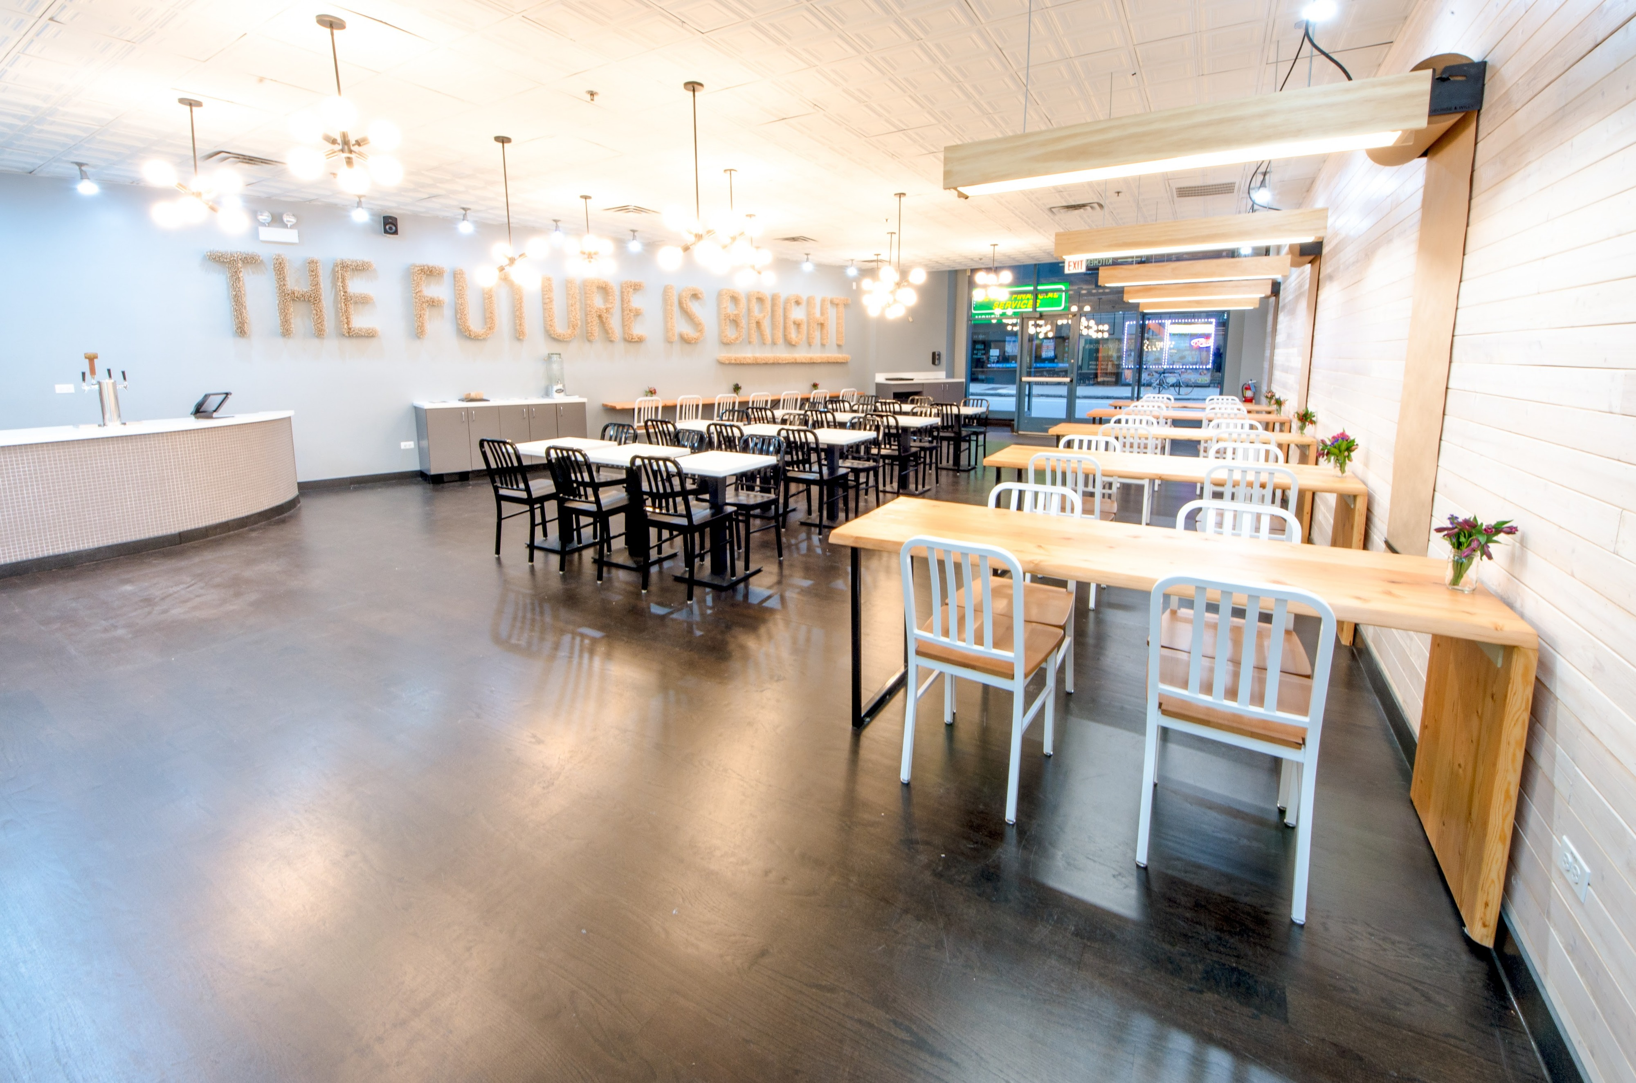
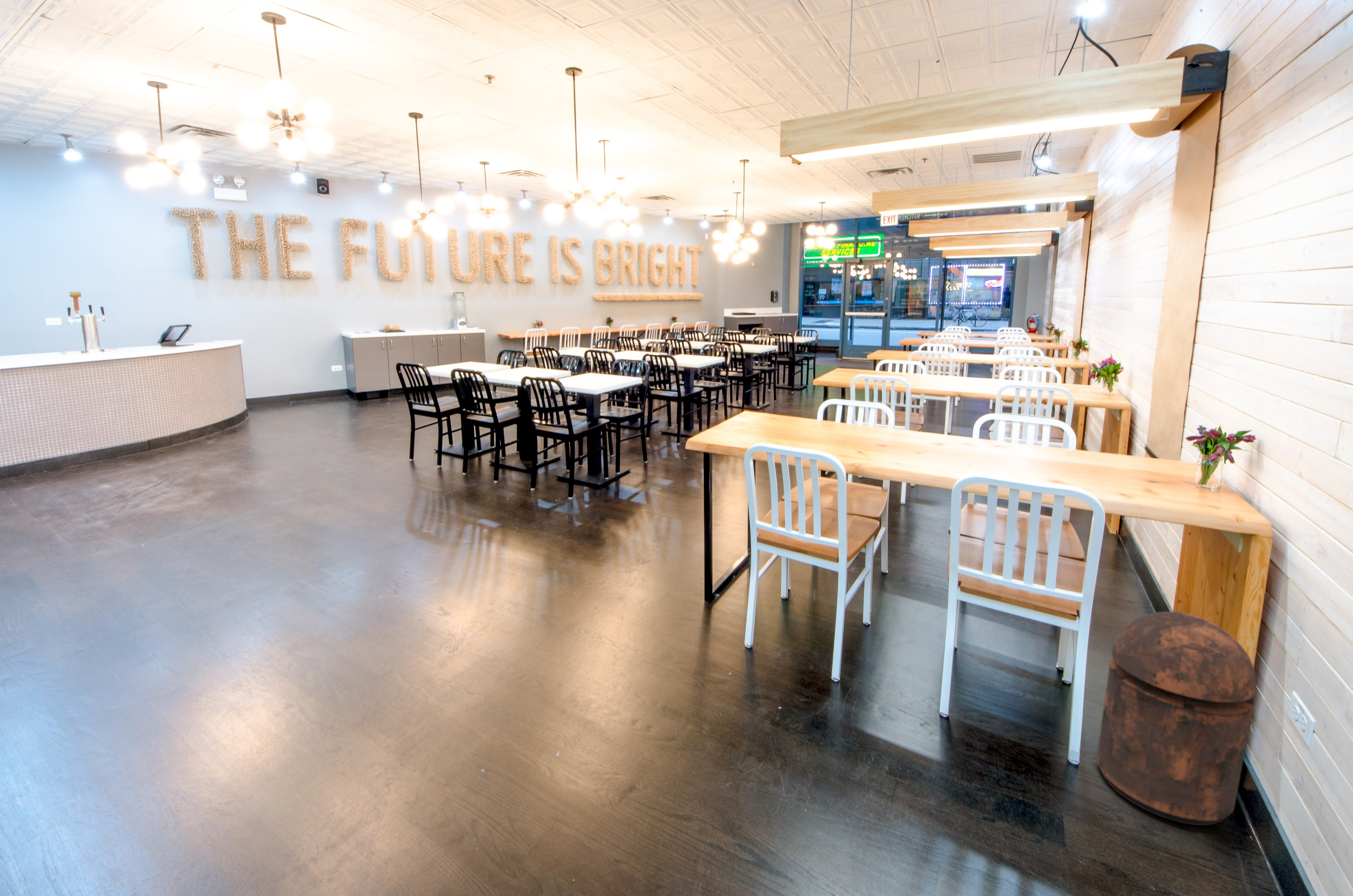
+ trash can (1174, 704)
